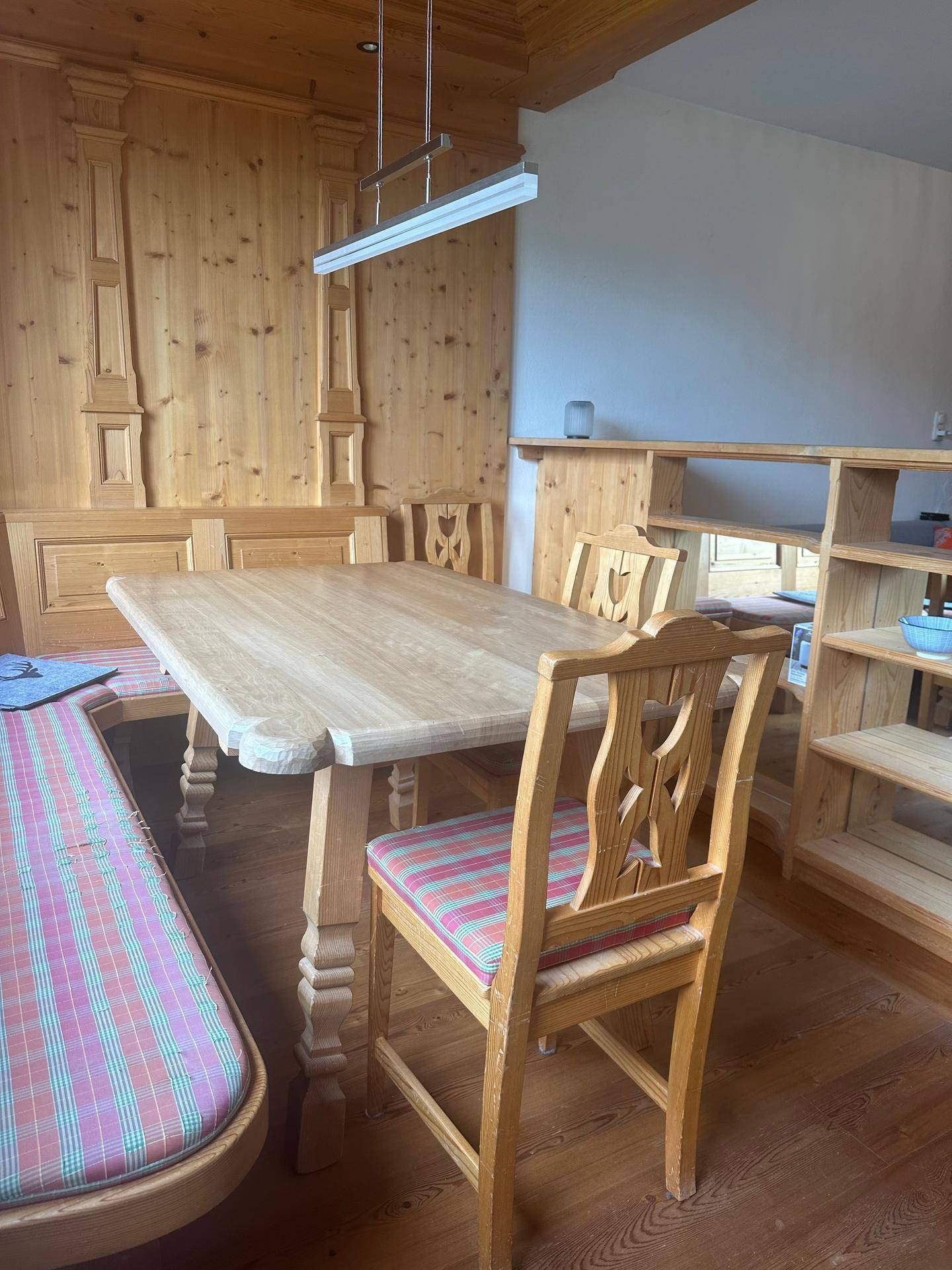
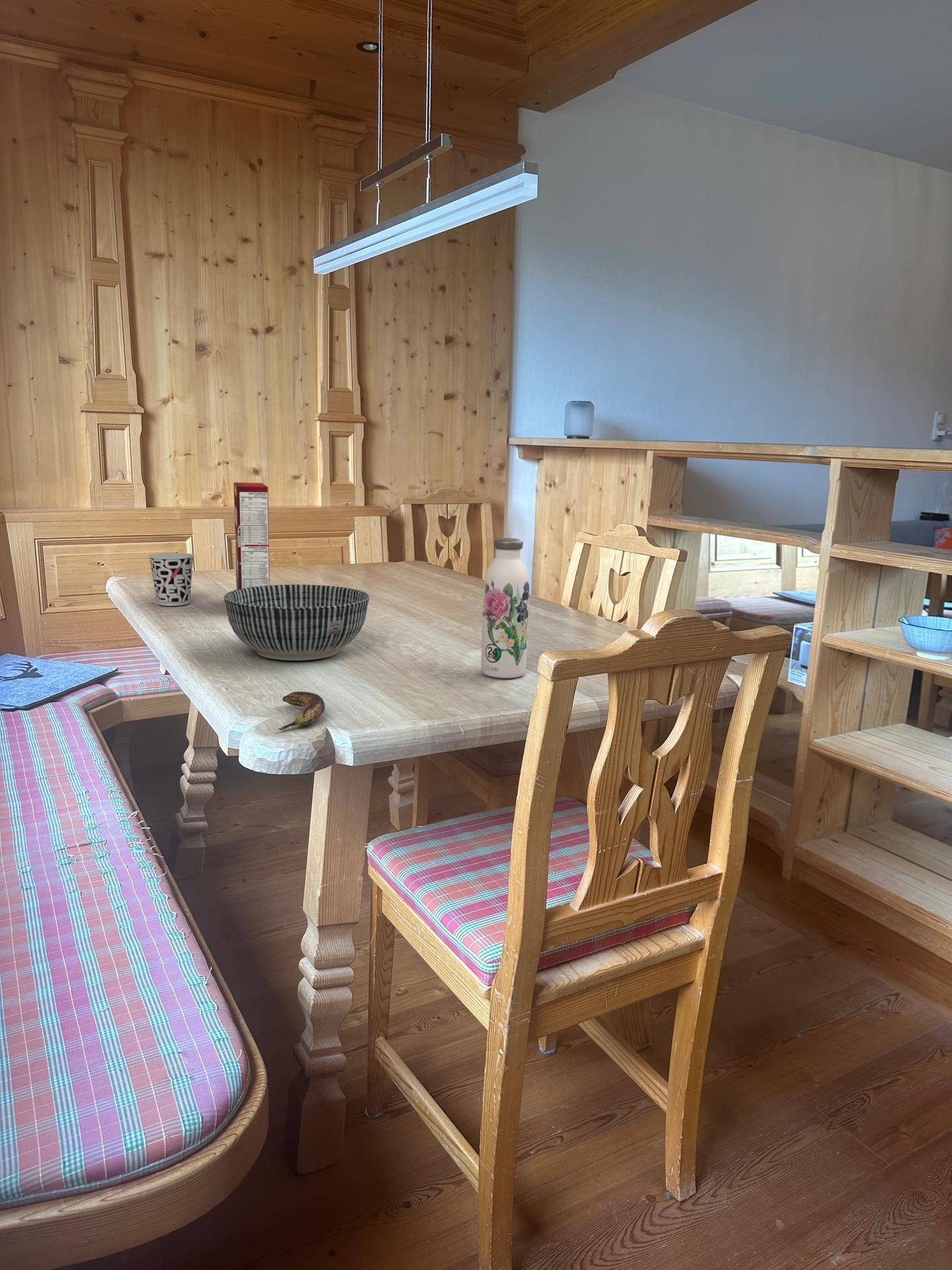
+ bowl (298, 623)
+ cup (172, 579)
+ banana (299, 706)
+ water bottle (506, 607)
+ cereal box (251, 546)
